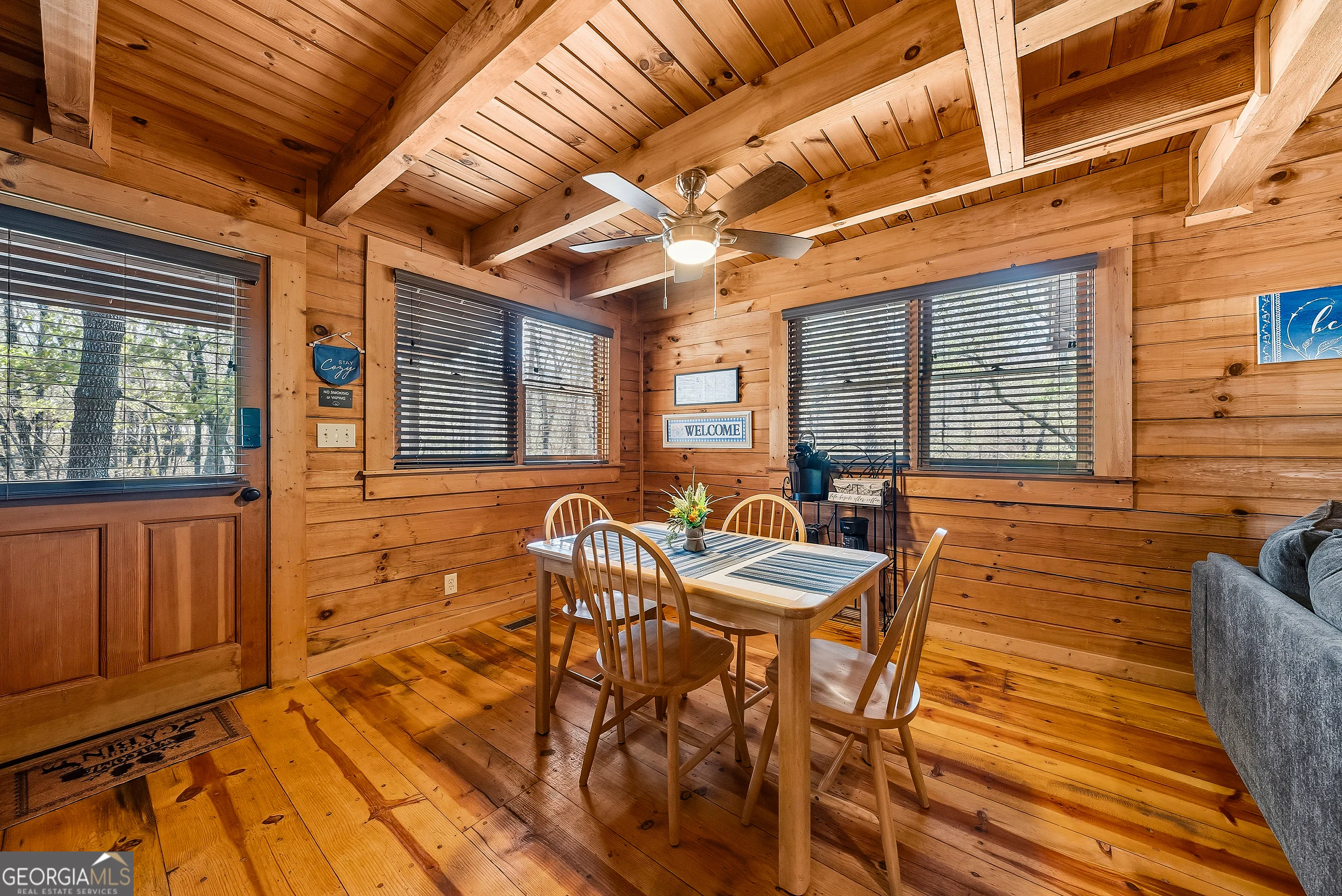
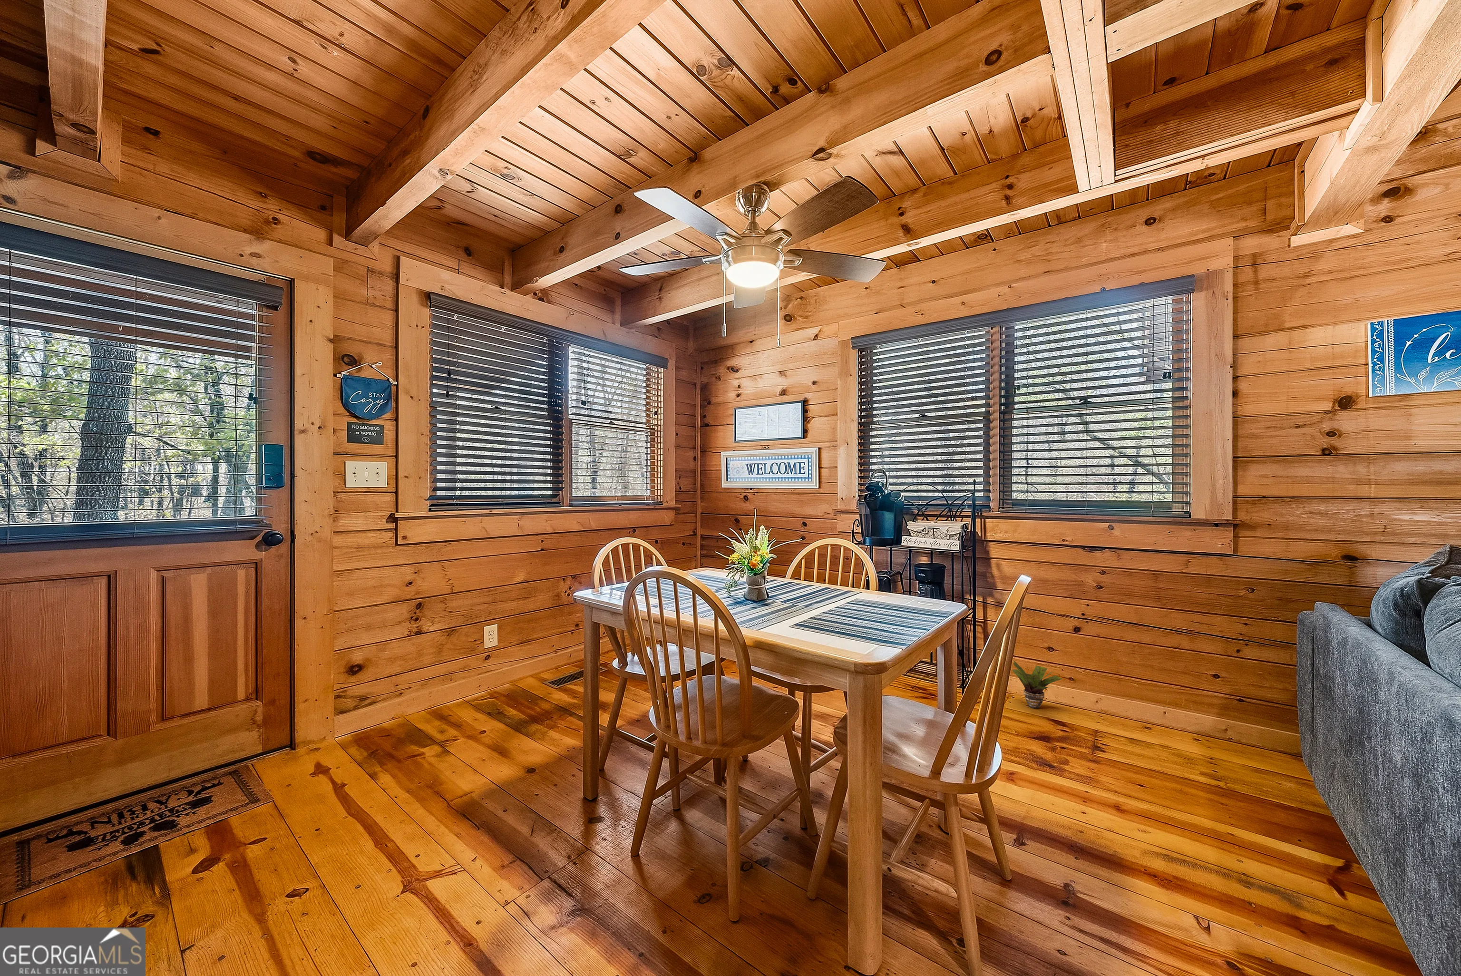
+ potted plant (1033, 686)
